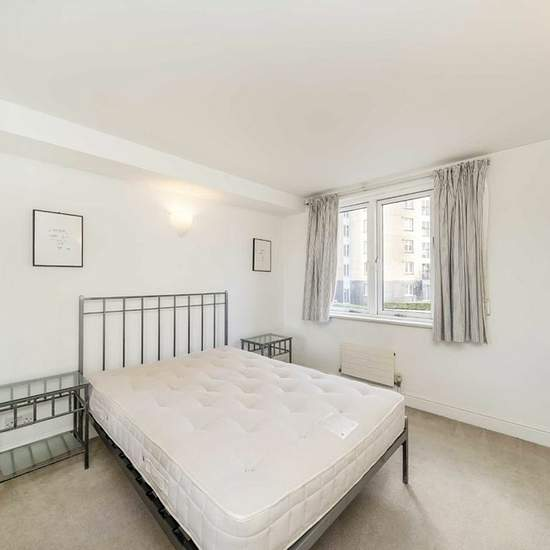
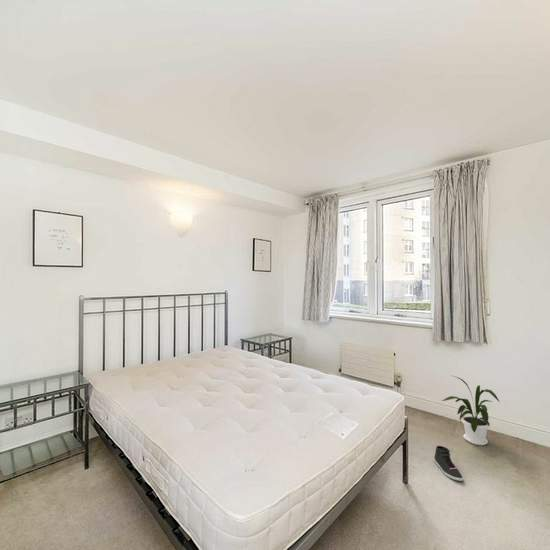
+ sneaker (447, 461)
+ house plant (471, 410)
